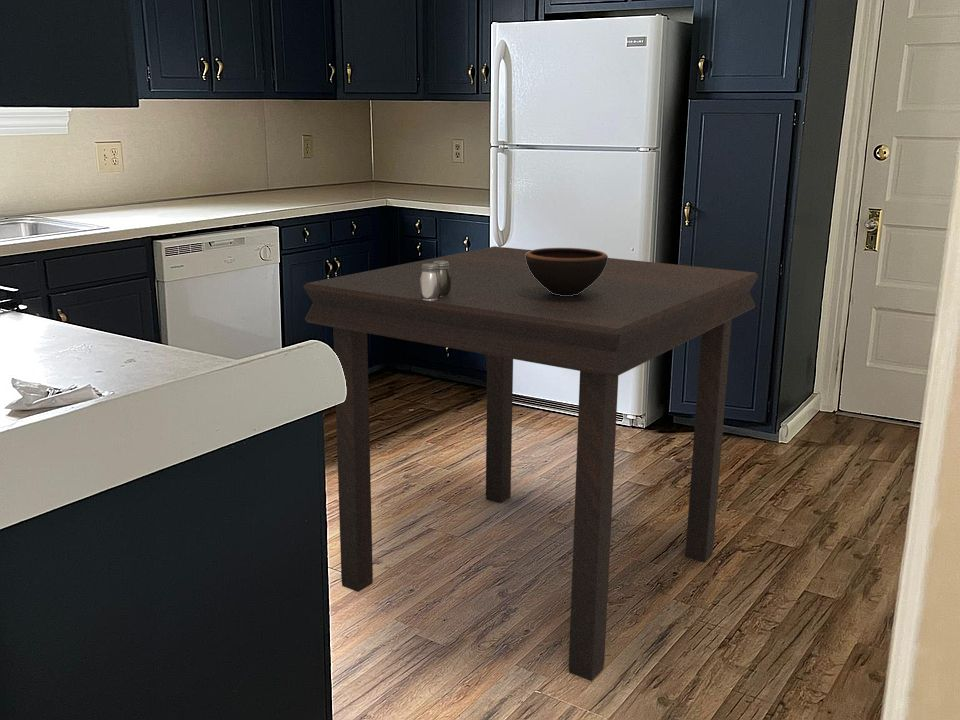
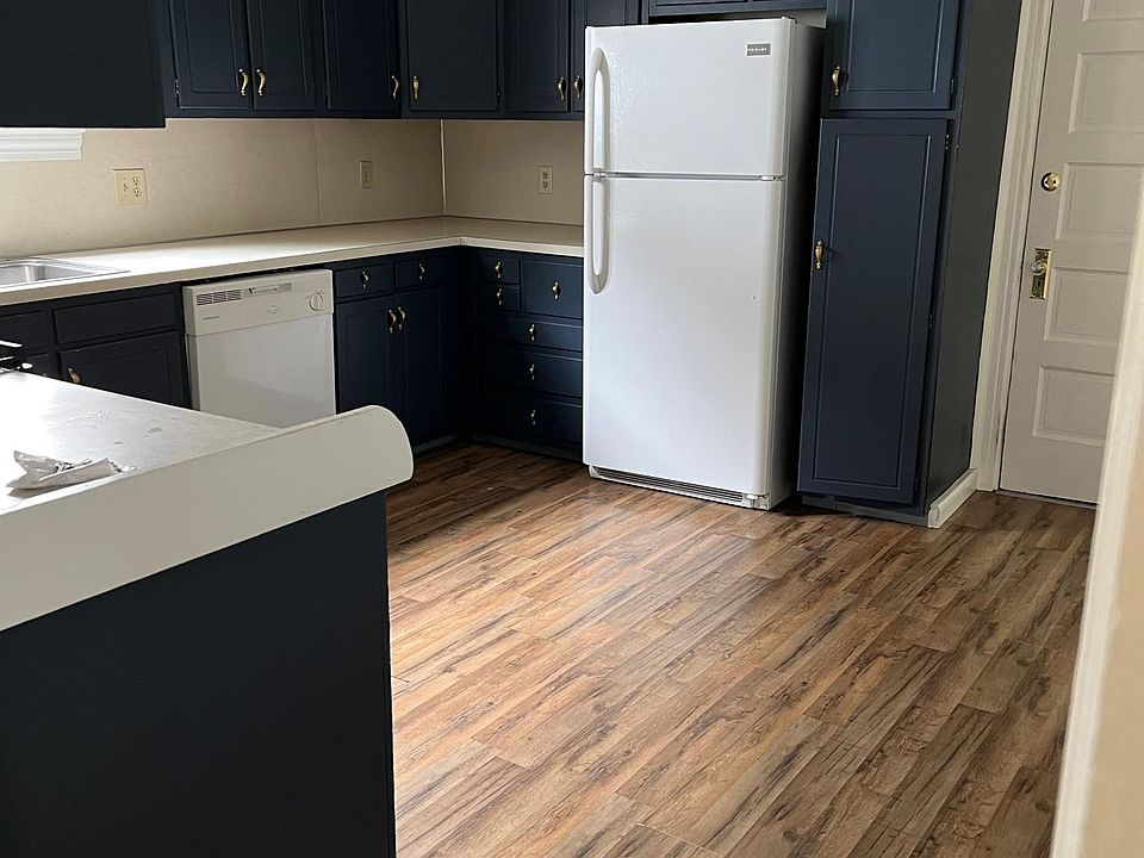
- dining table (511, 430)
- bowl (565, 272)
- salt and pepper shaker (435, 279)
